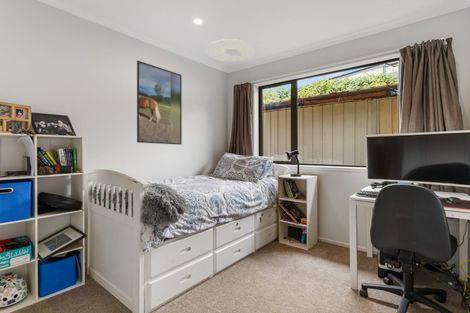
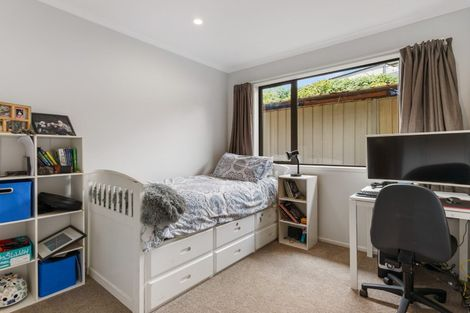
- ceiling light (230, 48)
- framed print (161, 105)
